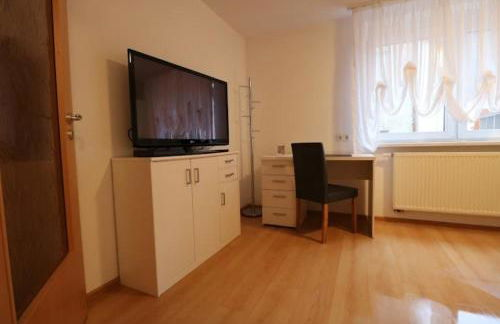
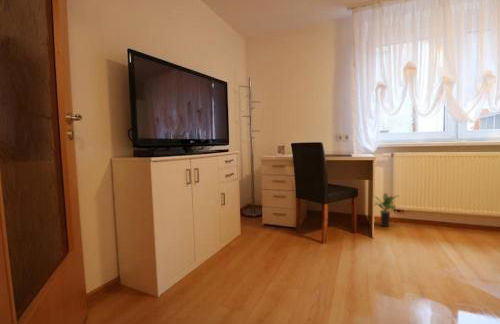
+ potted plant (384, 209)
